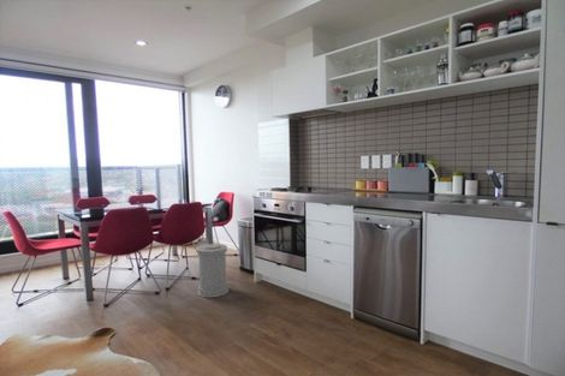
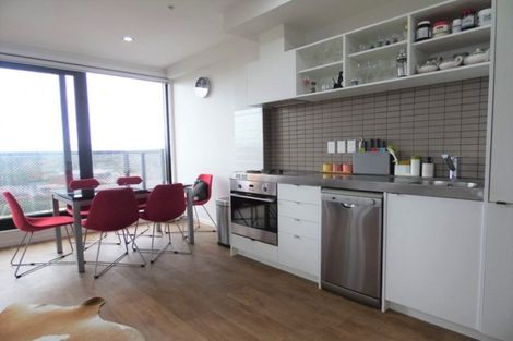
- trash can (212, 268)
